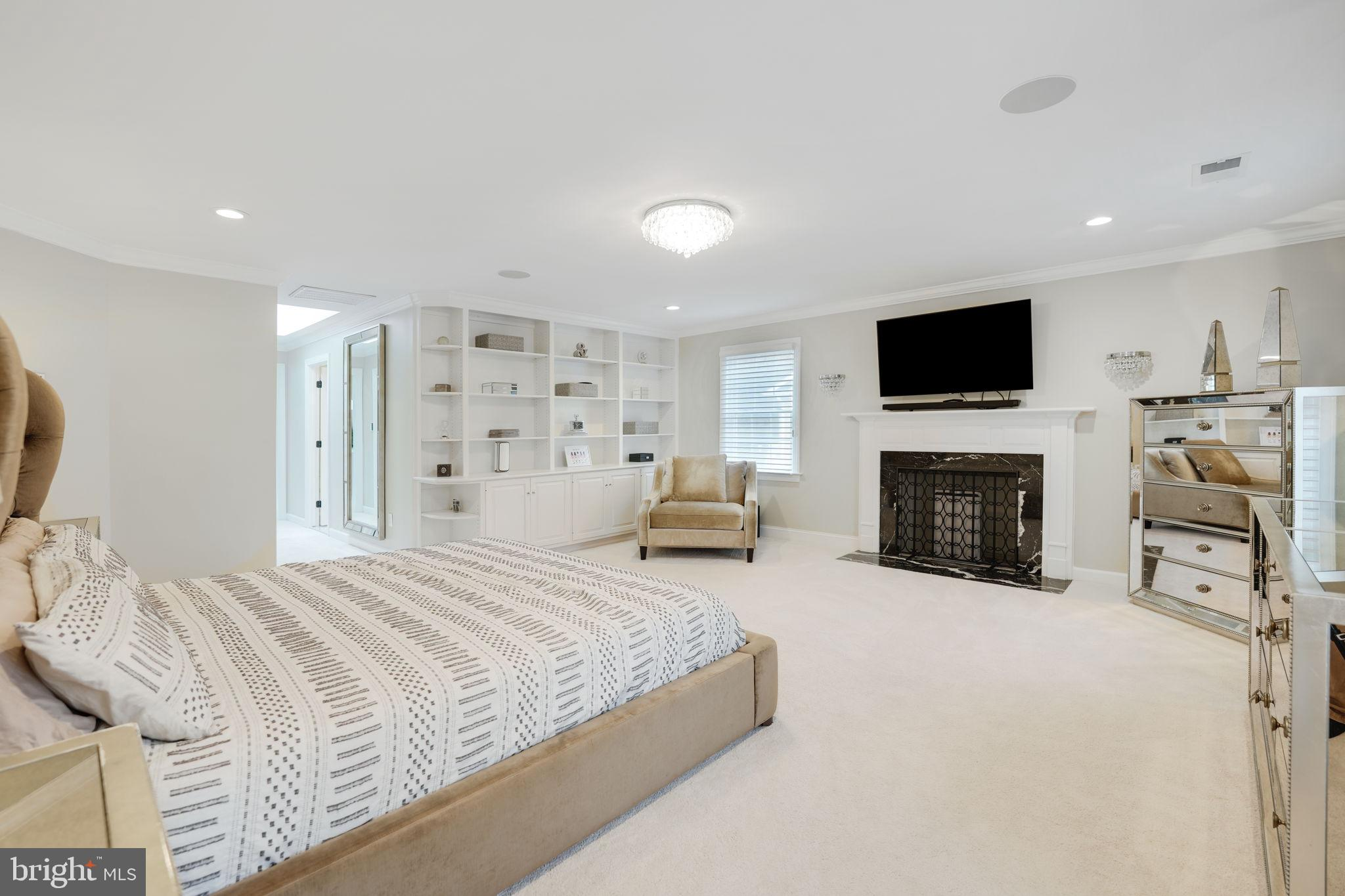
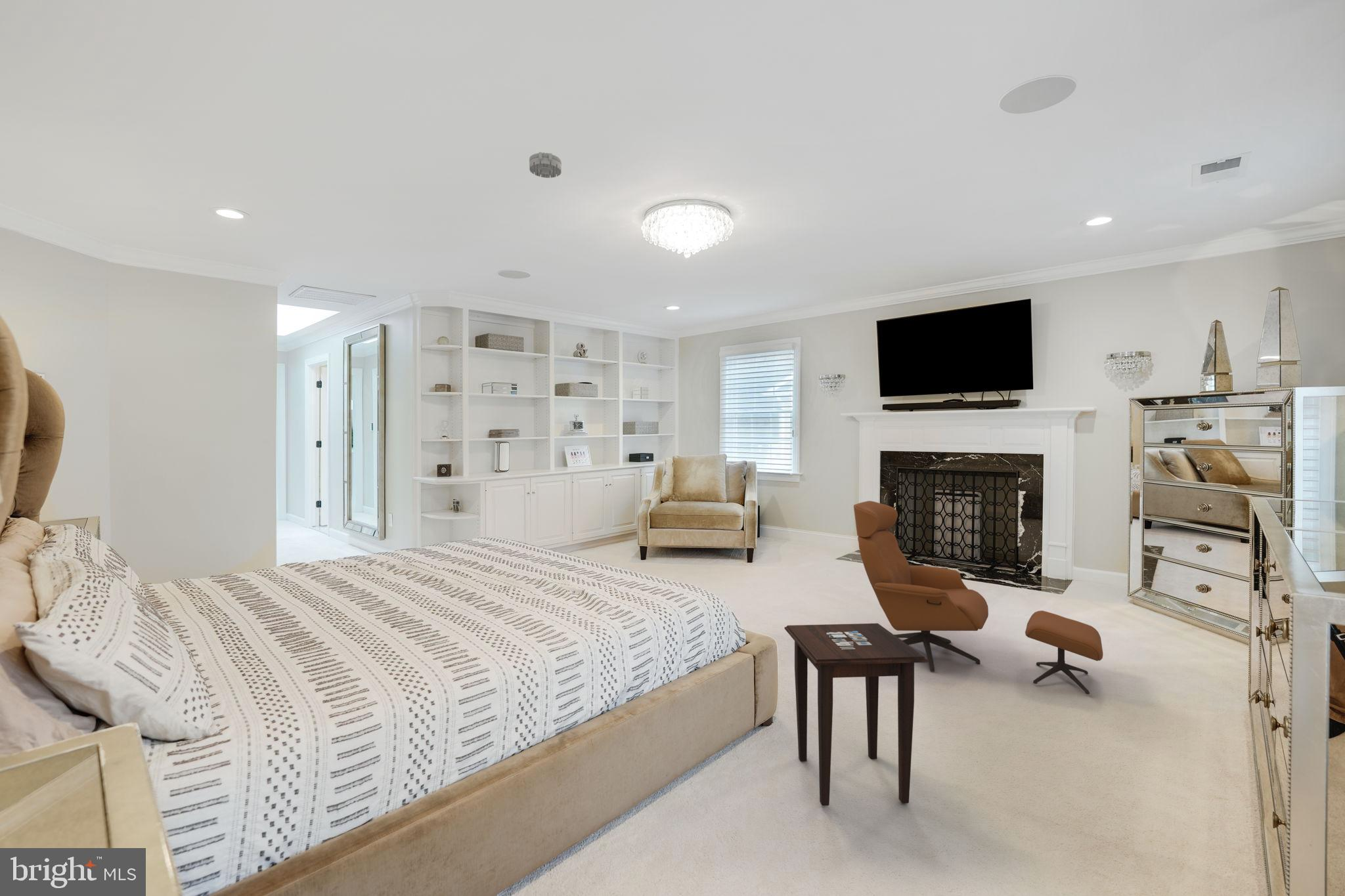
+ side table (866, 707)
+ lounge chair (966, 587)
+ smoke detector (545, 164)
